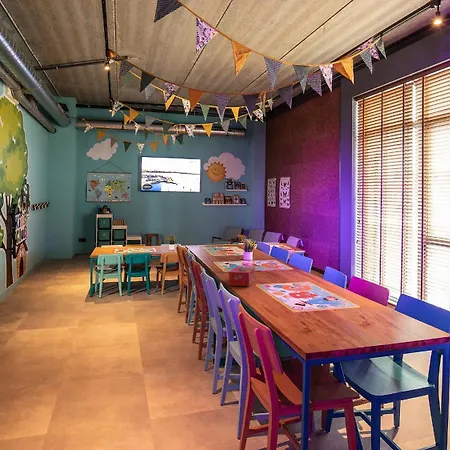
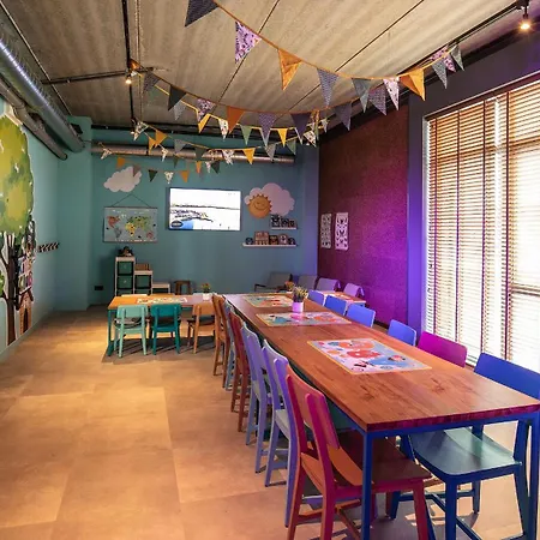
- tissue box (242, 275)
